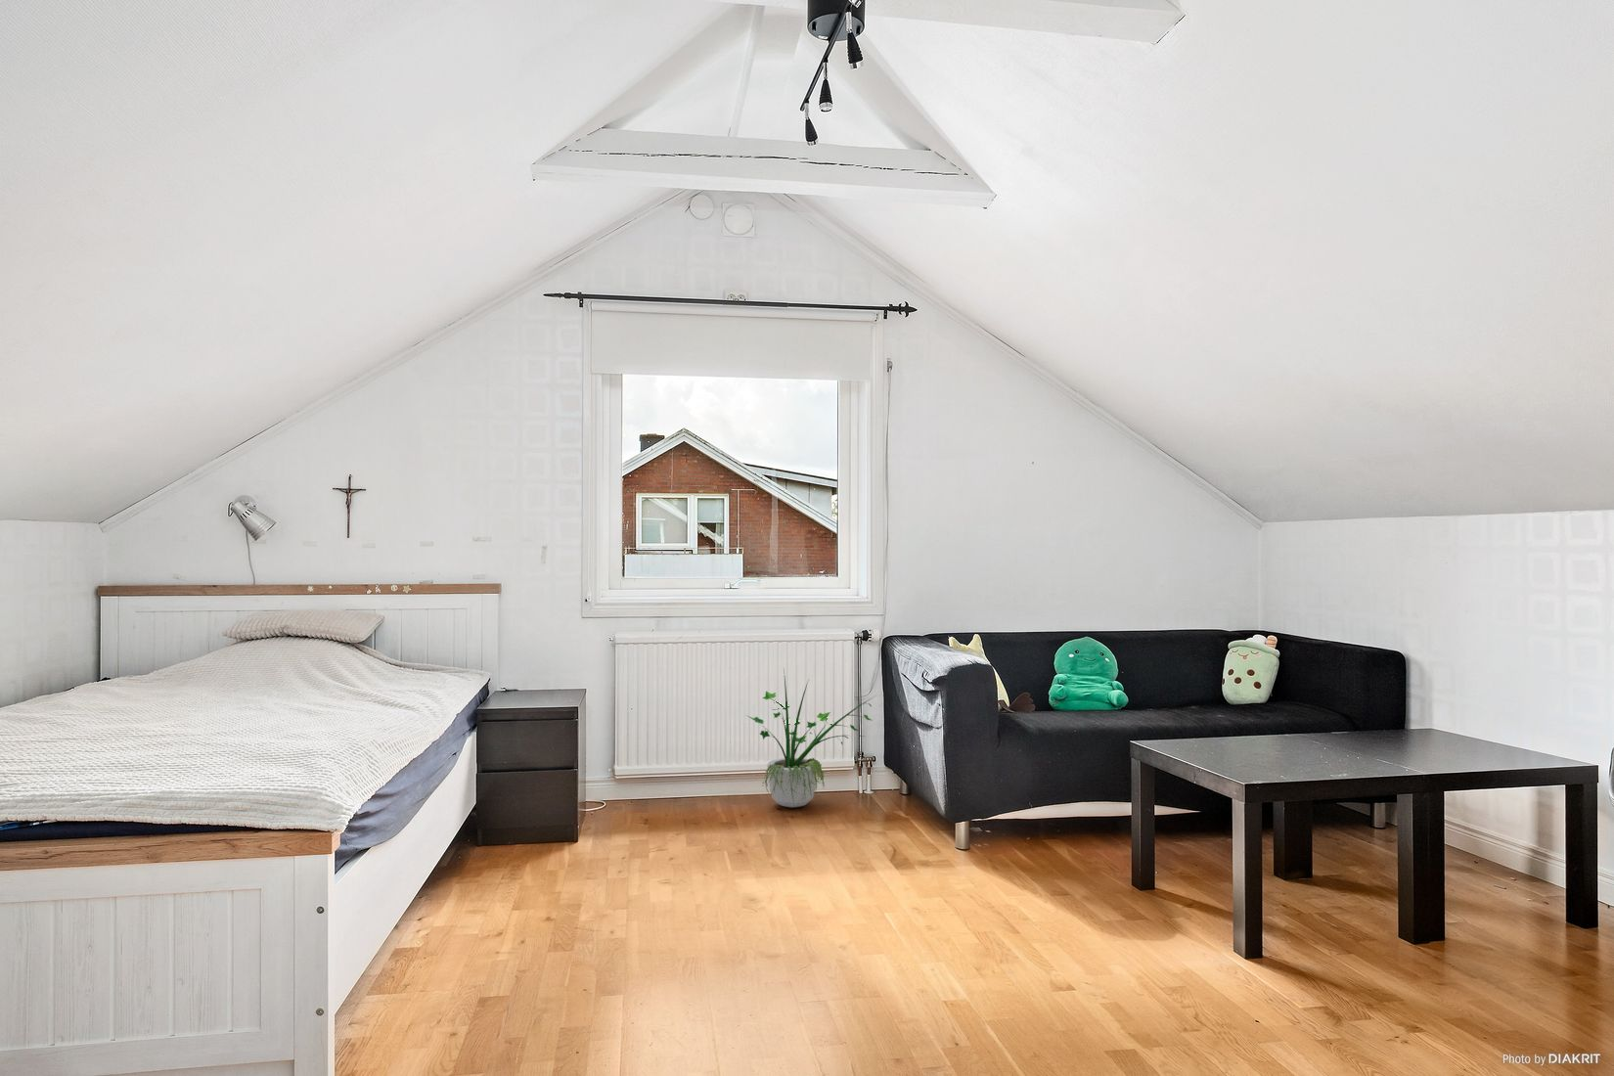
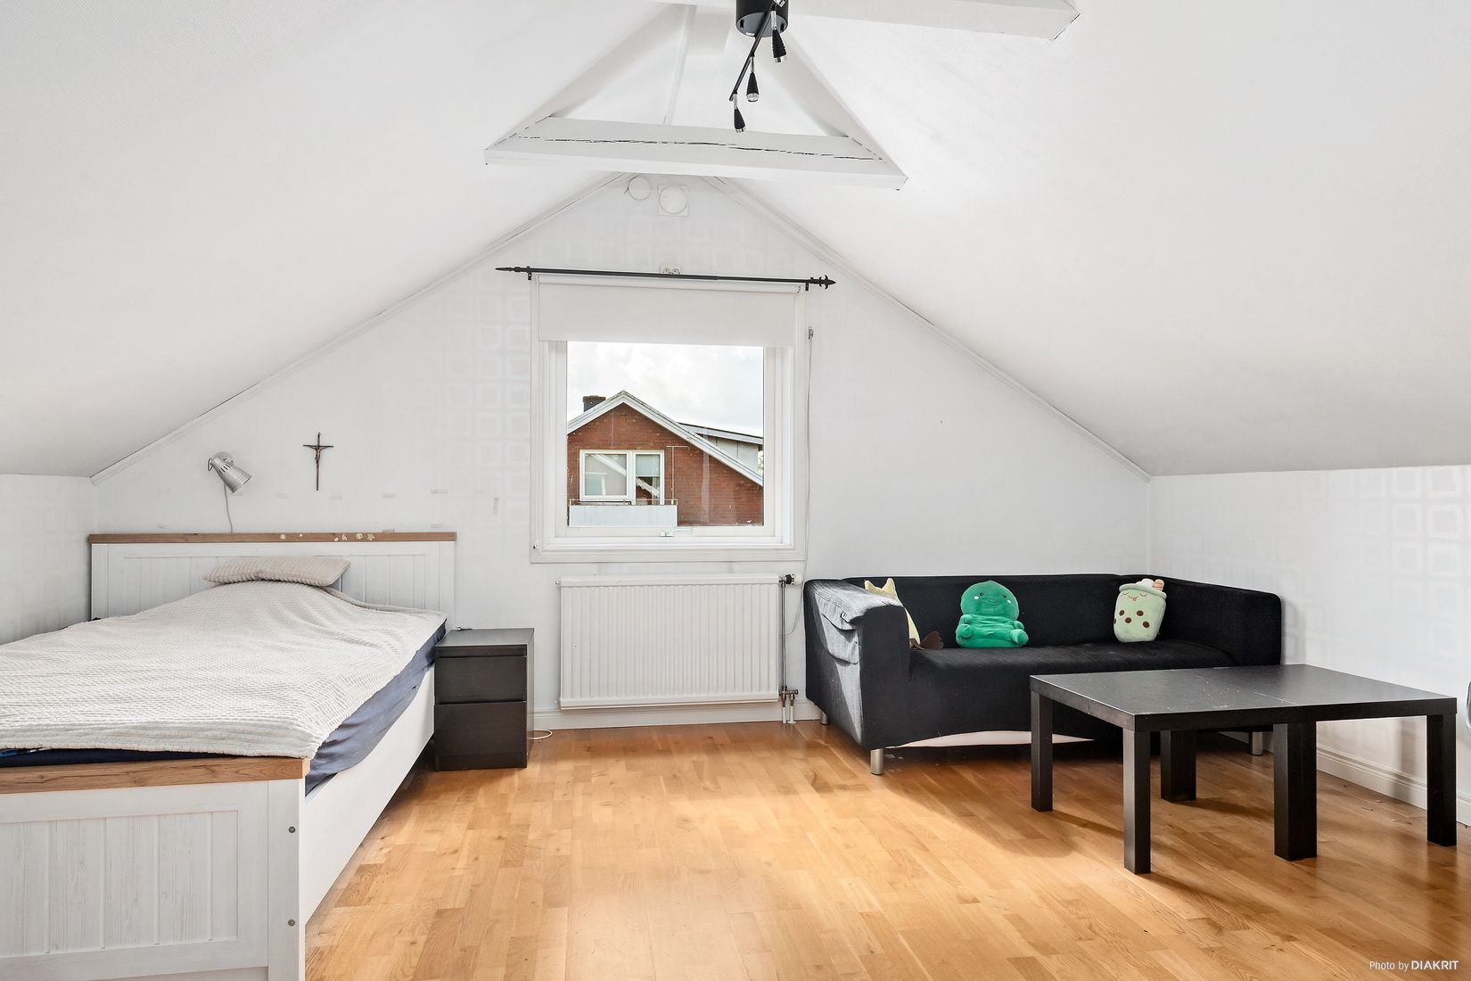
- potted plant (811, 733)
